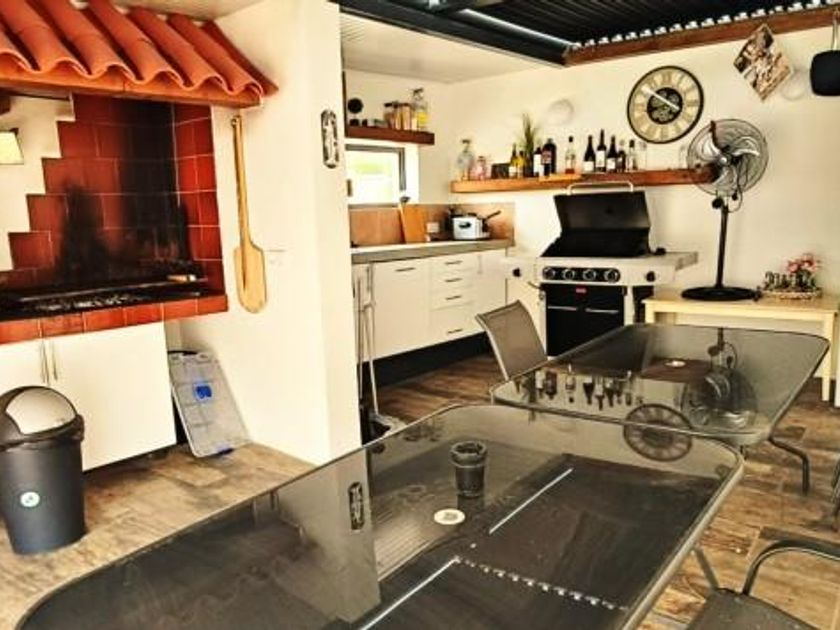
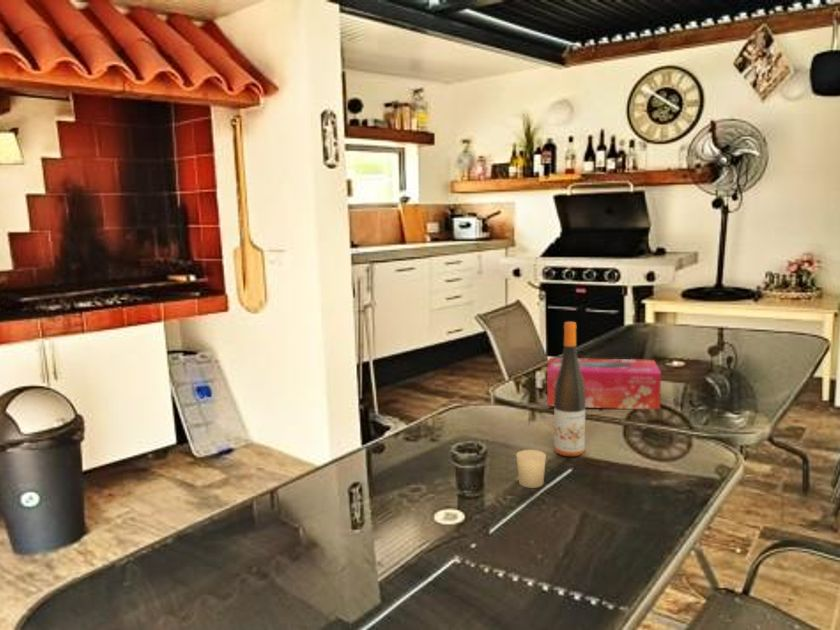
+ wine bottle (569, 387)
+ candle (531, 480)
+ tissue box (601, 382)
